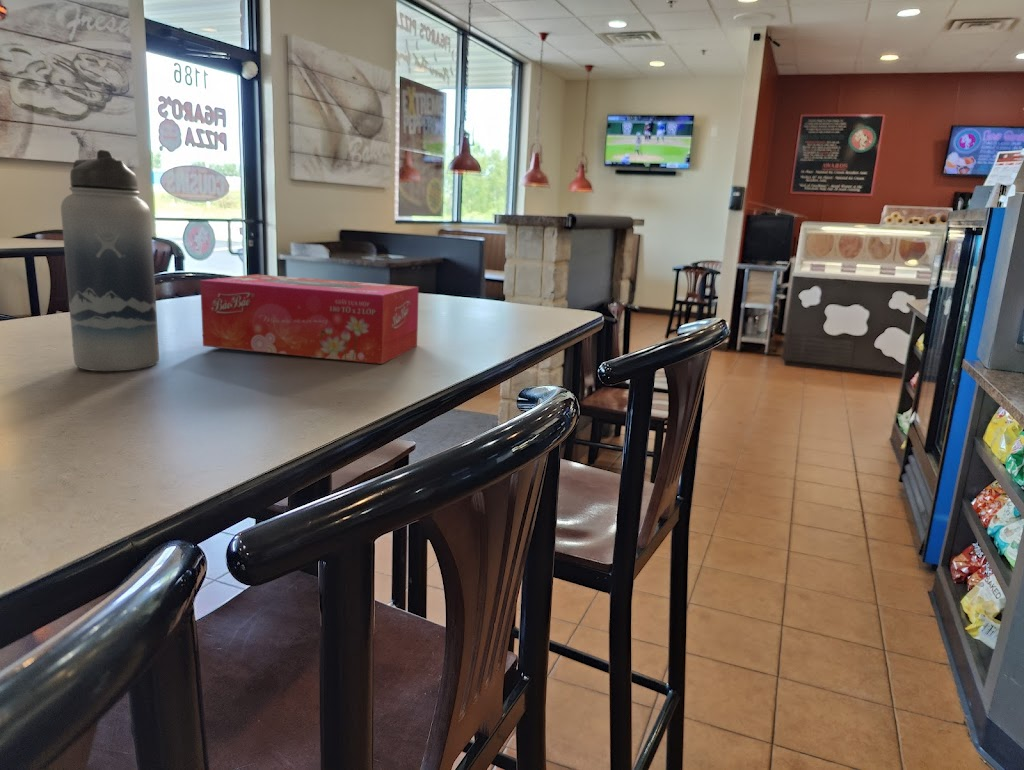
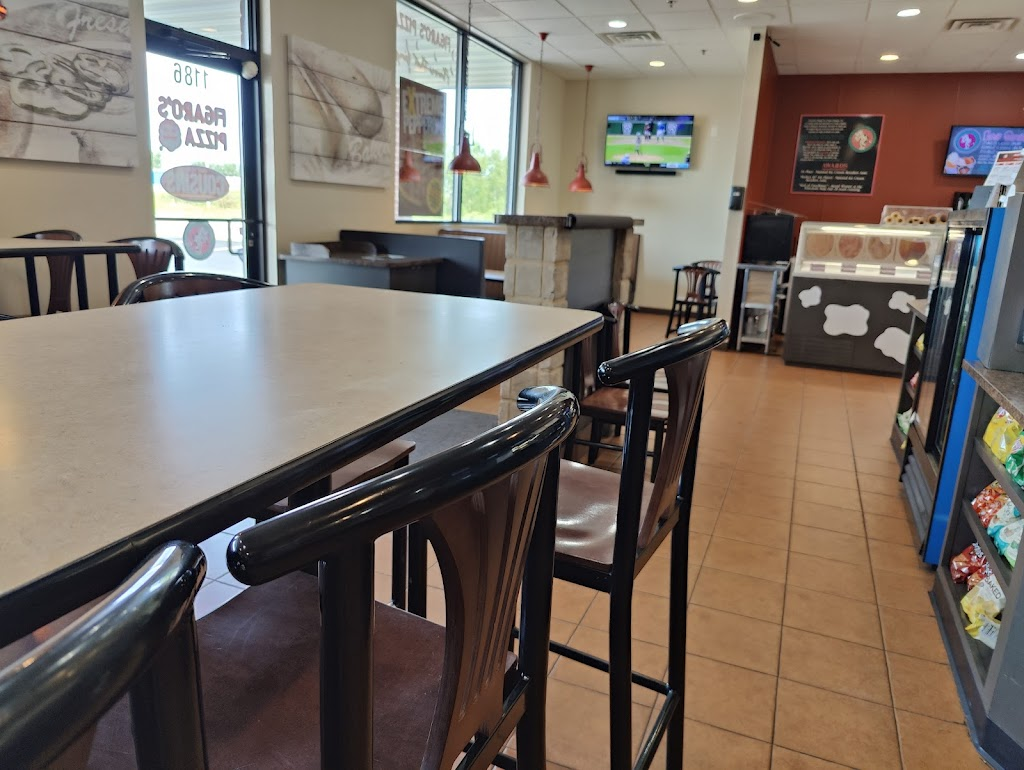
- tissue box (314, 315)
- water bottle (110, 260)
